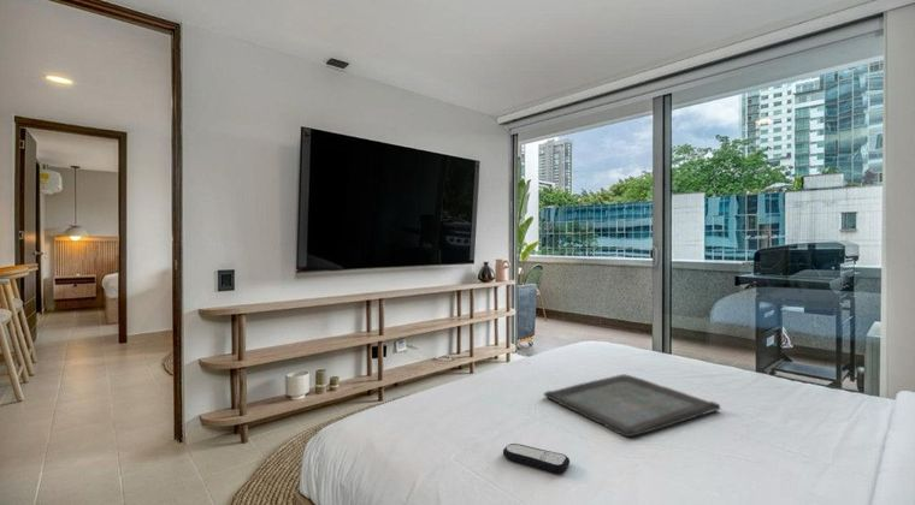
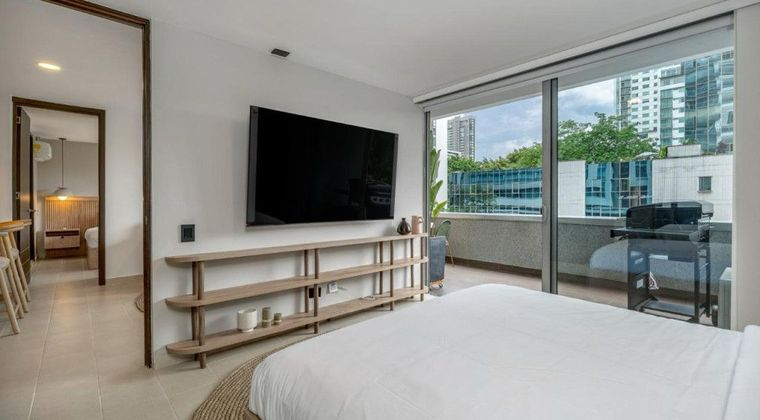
- serving tray (626, 399)
- remote control (535, 456)
